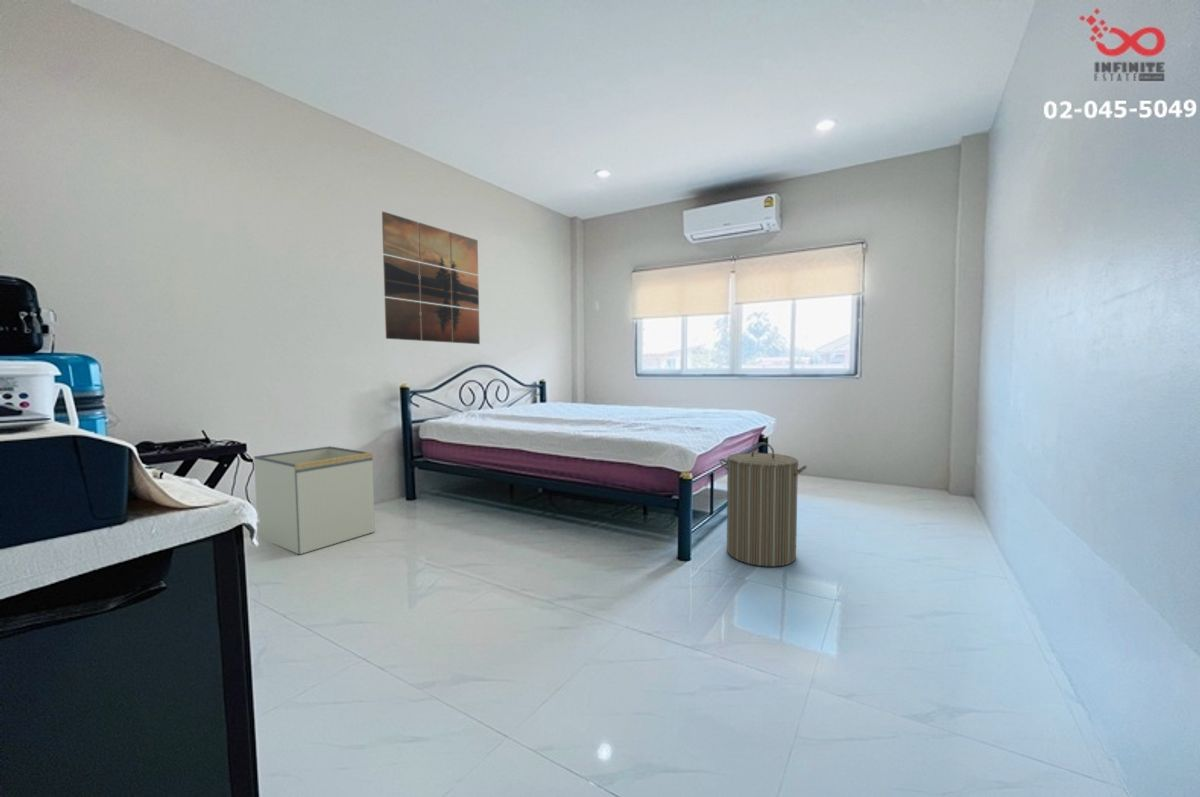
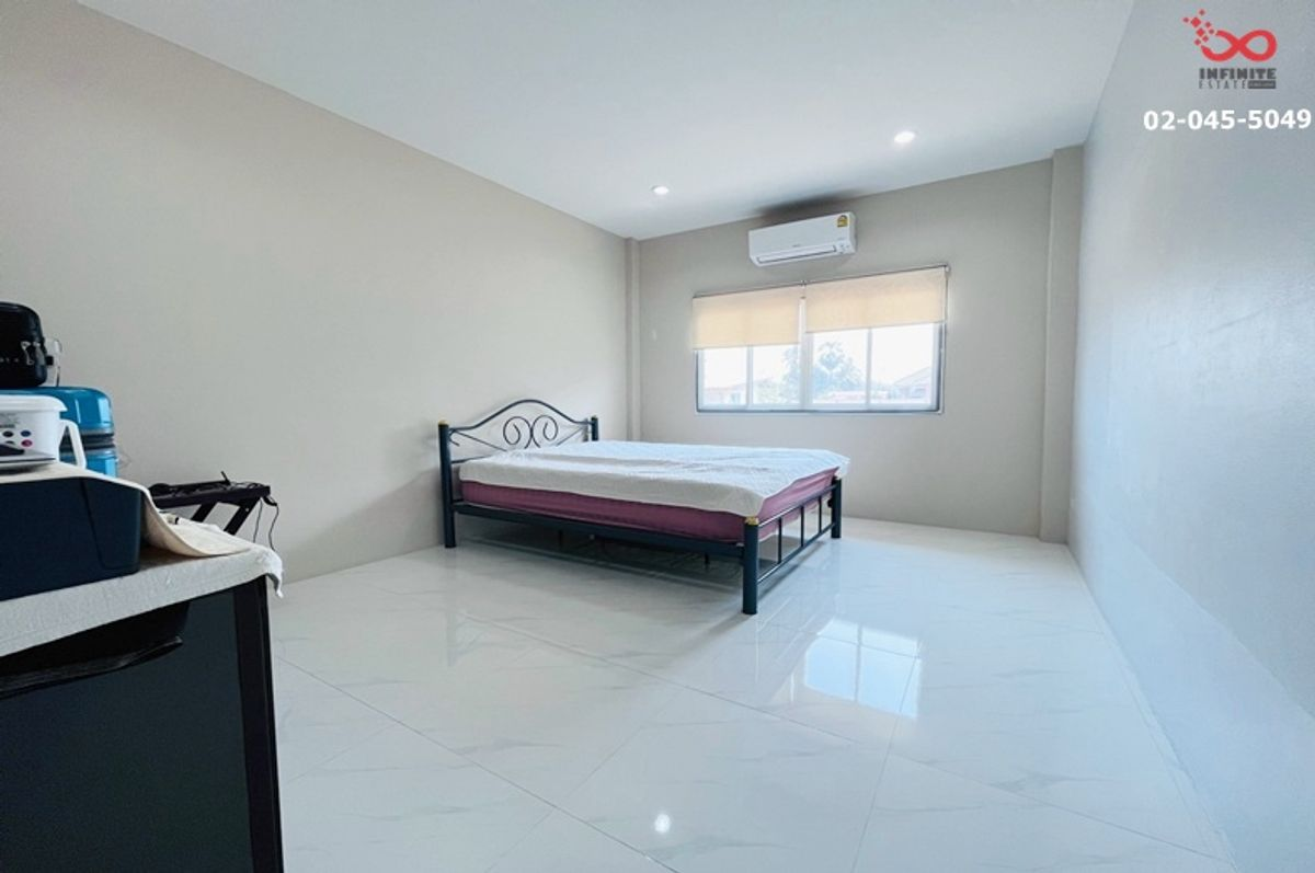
- laundry hamper (761, 498)
- wall art (435, 284)
- storage bin (316, 494)
